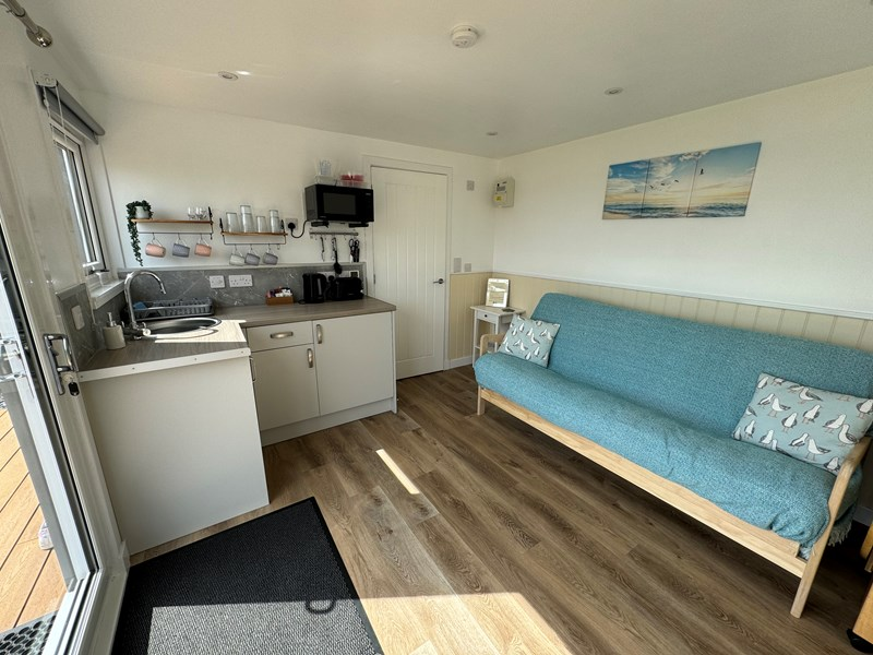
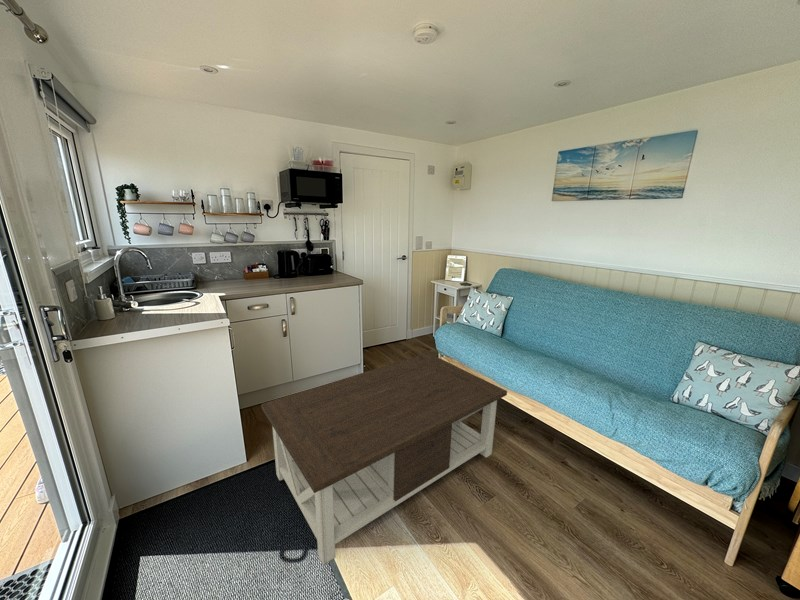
+ coffee table (389, 431)
